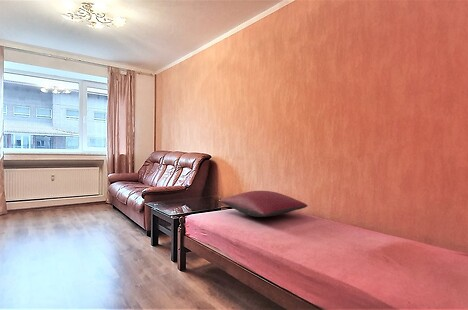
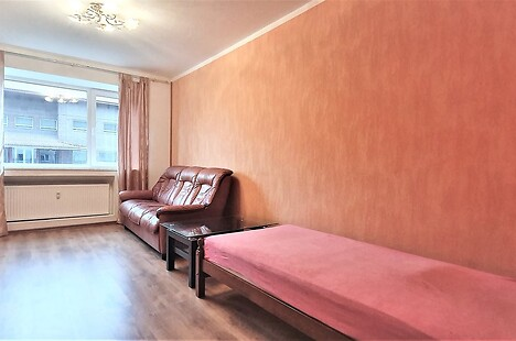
- pillow (262, 202)
